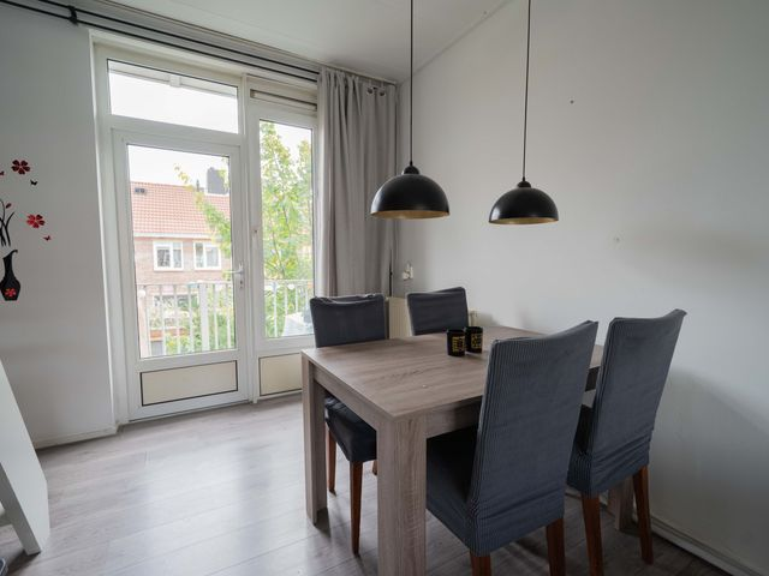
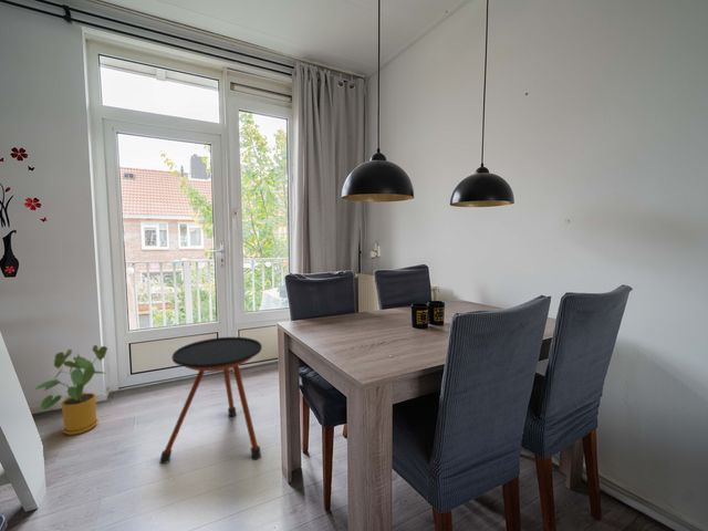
+ side table (227, 395)
+ house plant (75, 391)
